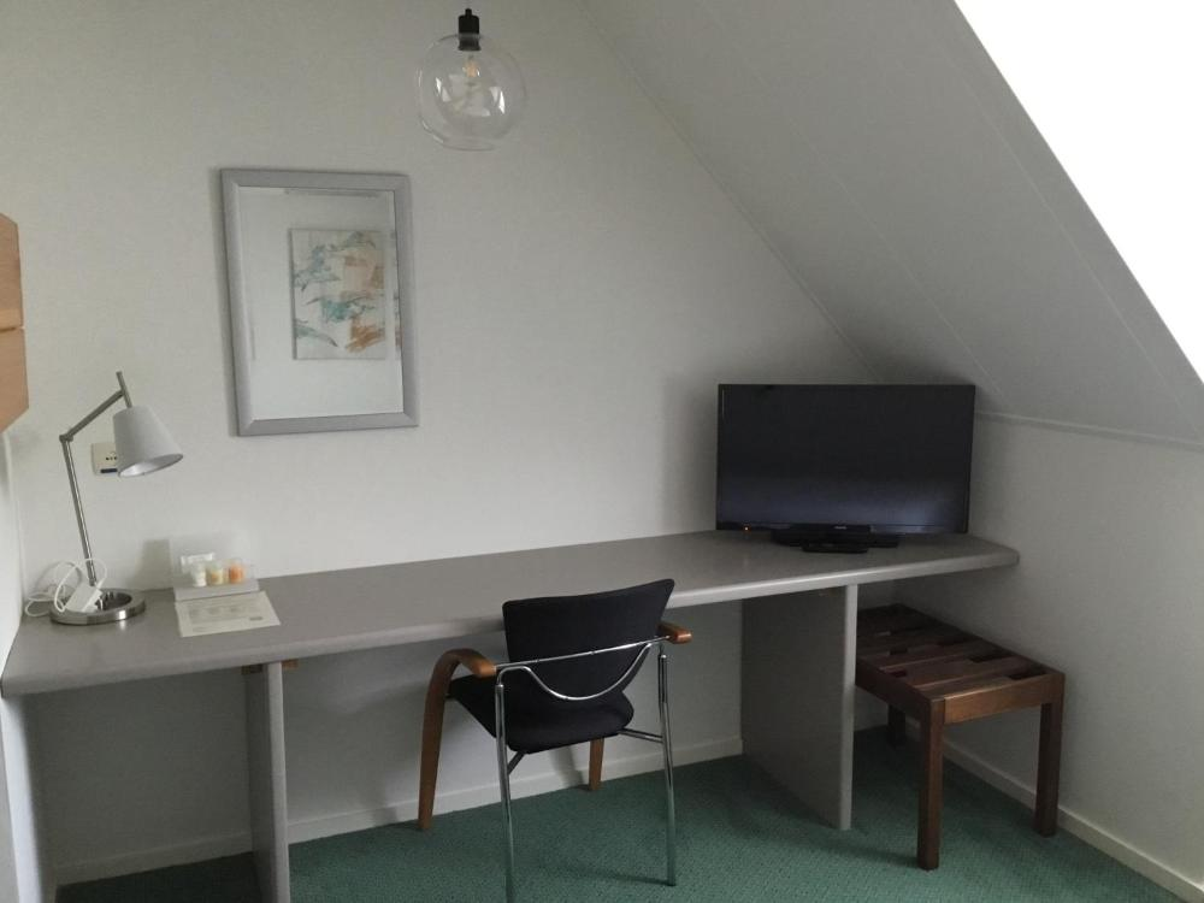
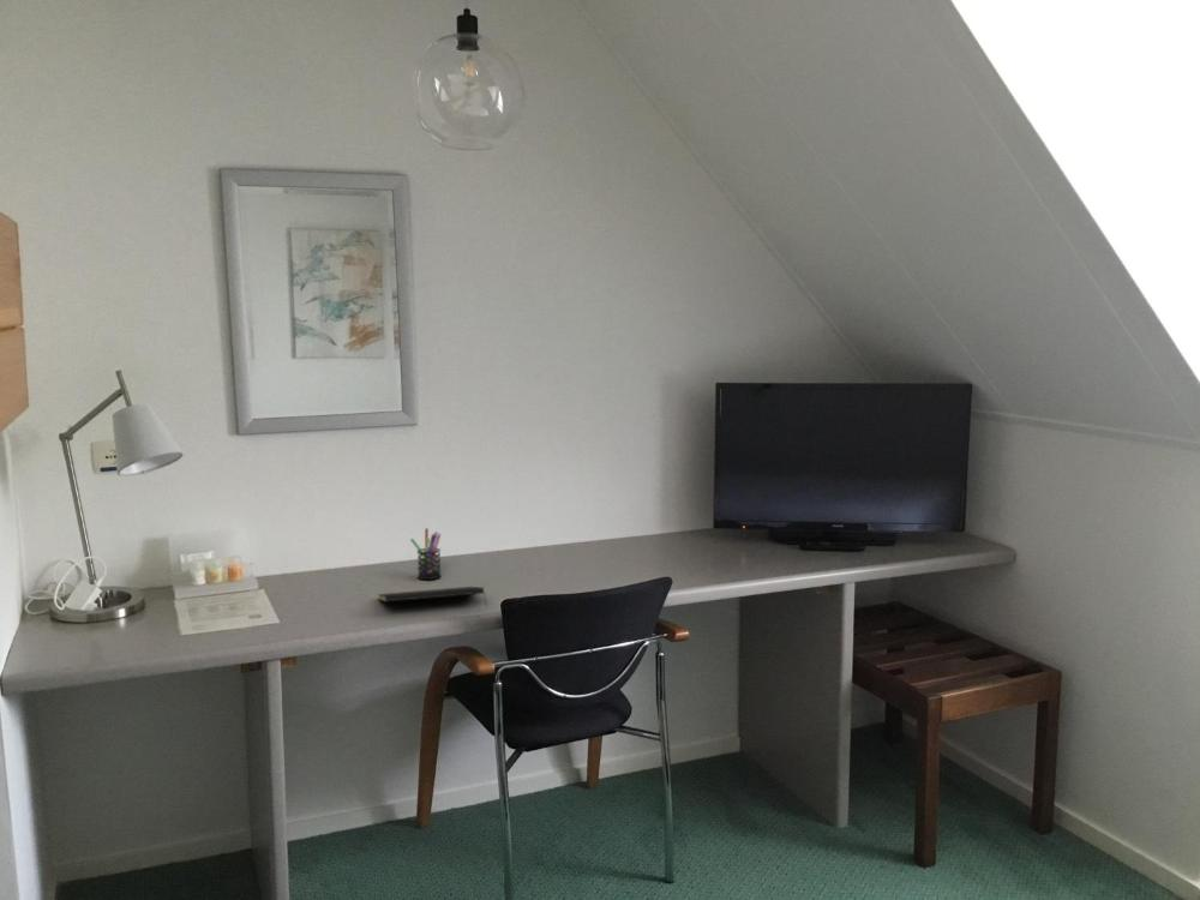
+ notepad (430, 593)
+ pen holder (425, 553)
